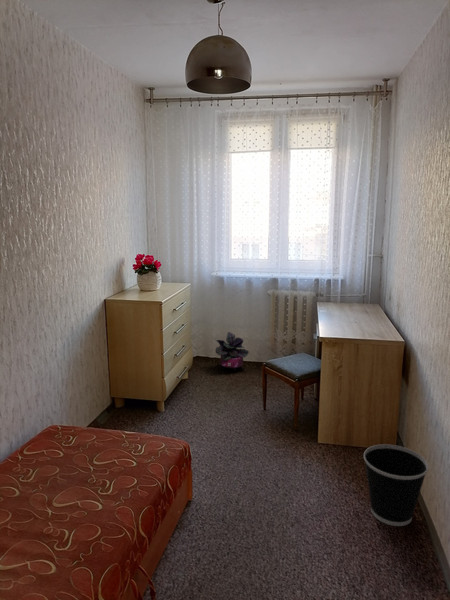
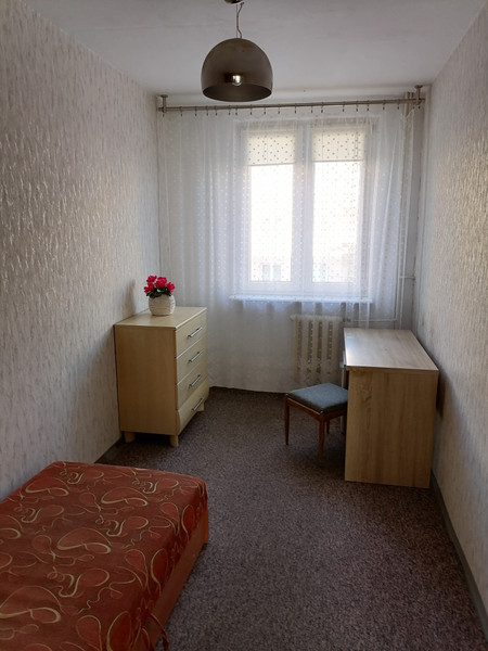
- wastebasket (393, 486)
- potted plant (231, 351)
